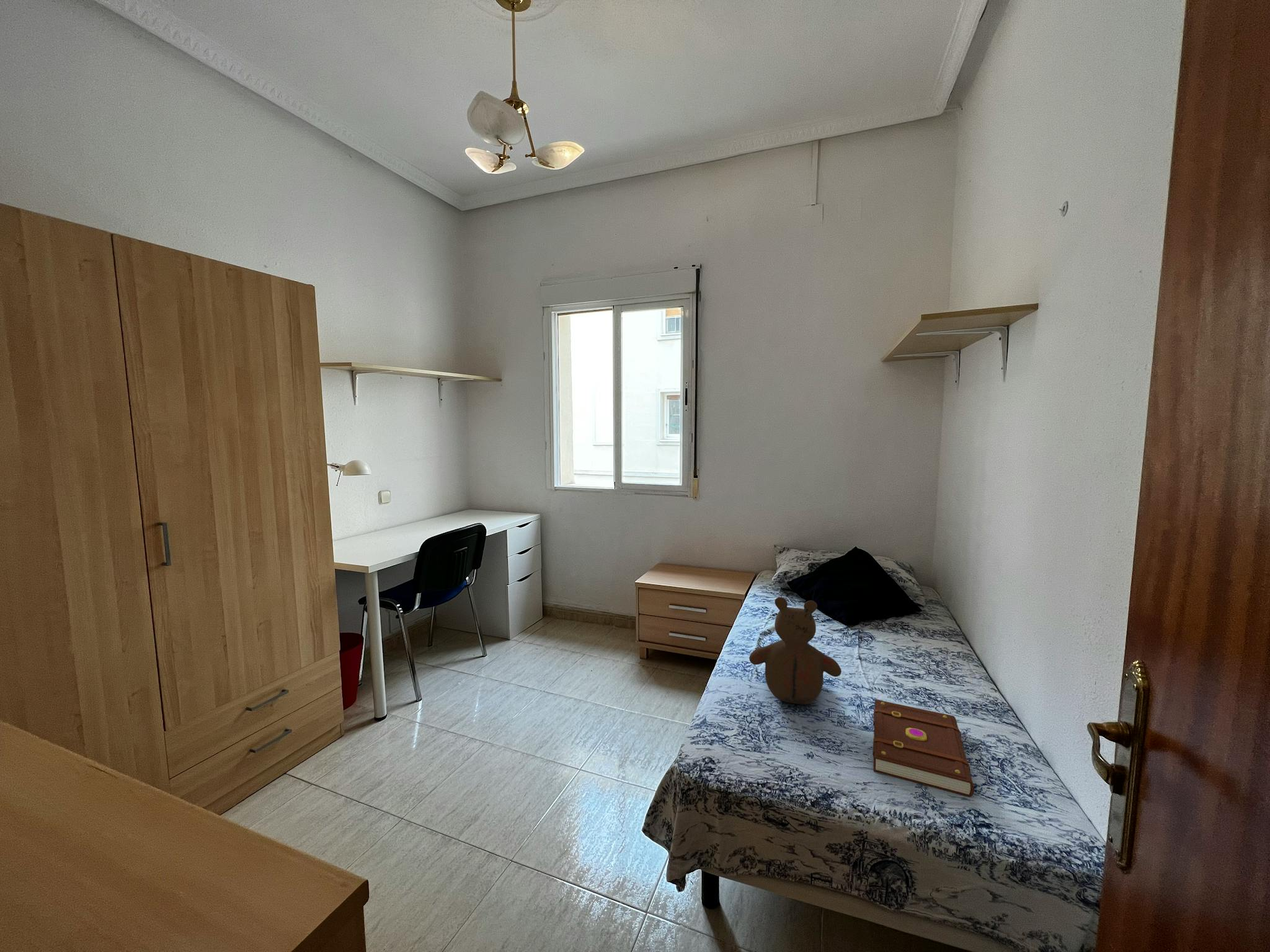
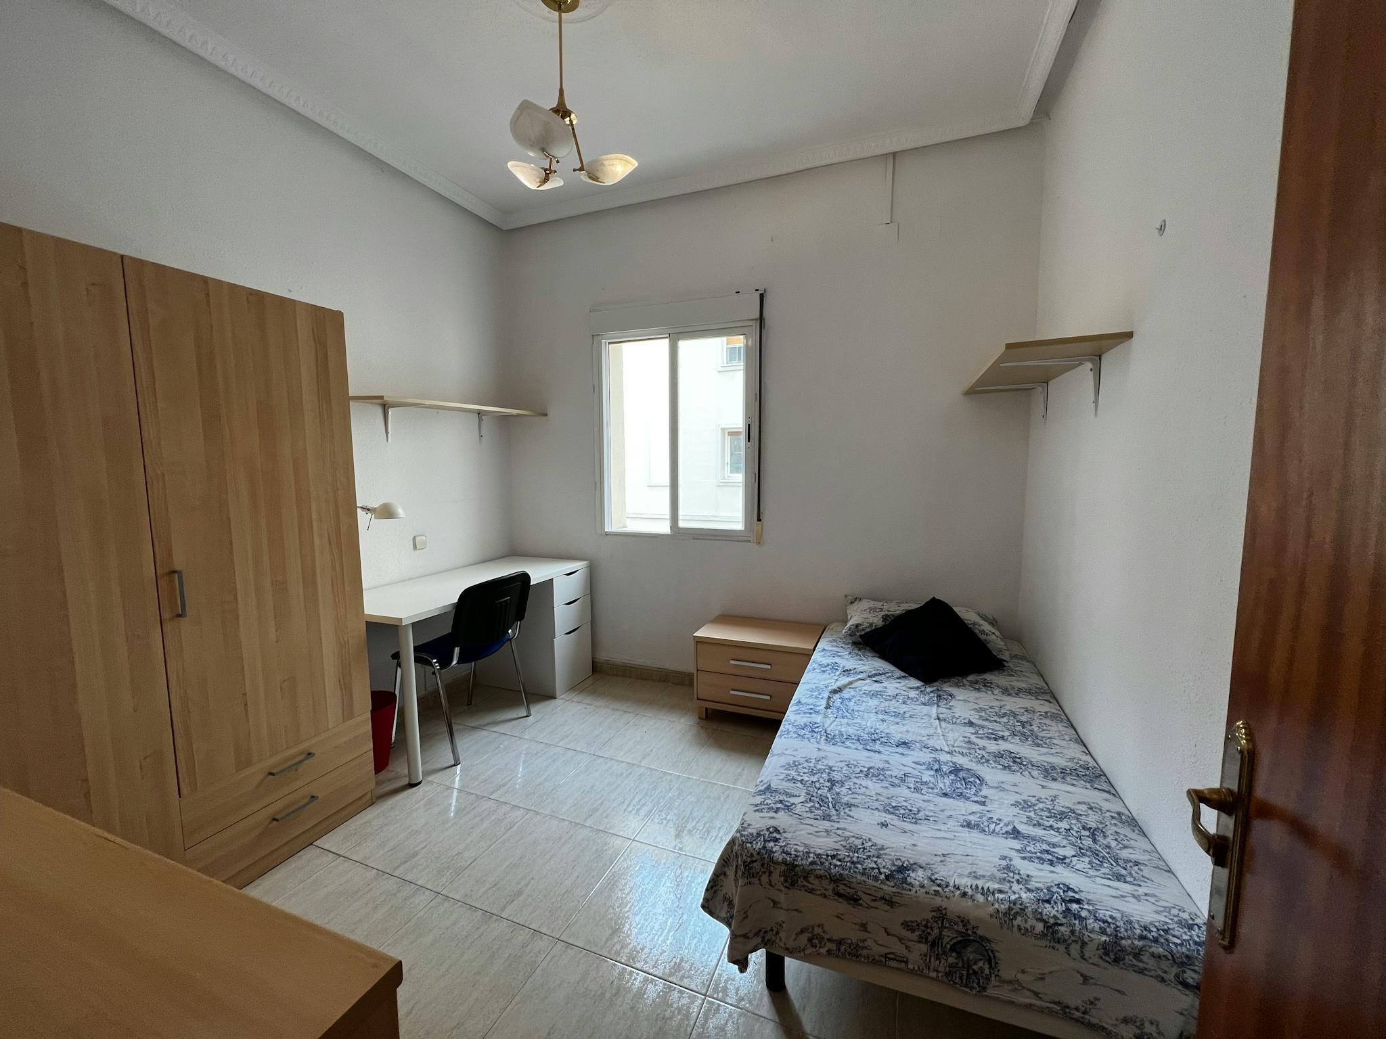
- book (918, 741)
- teddy bear (794, 643)
